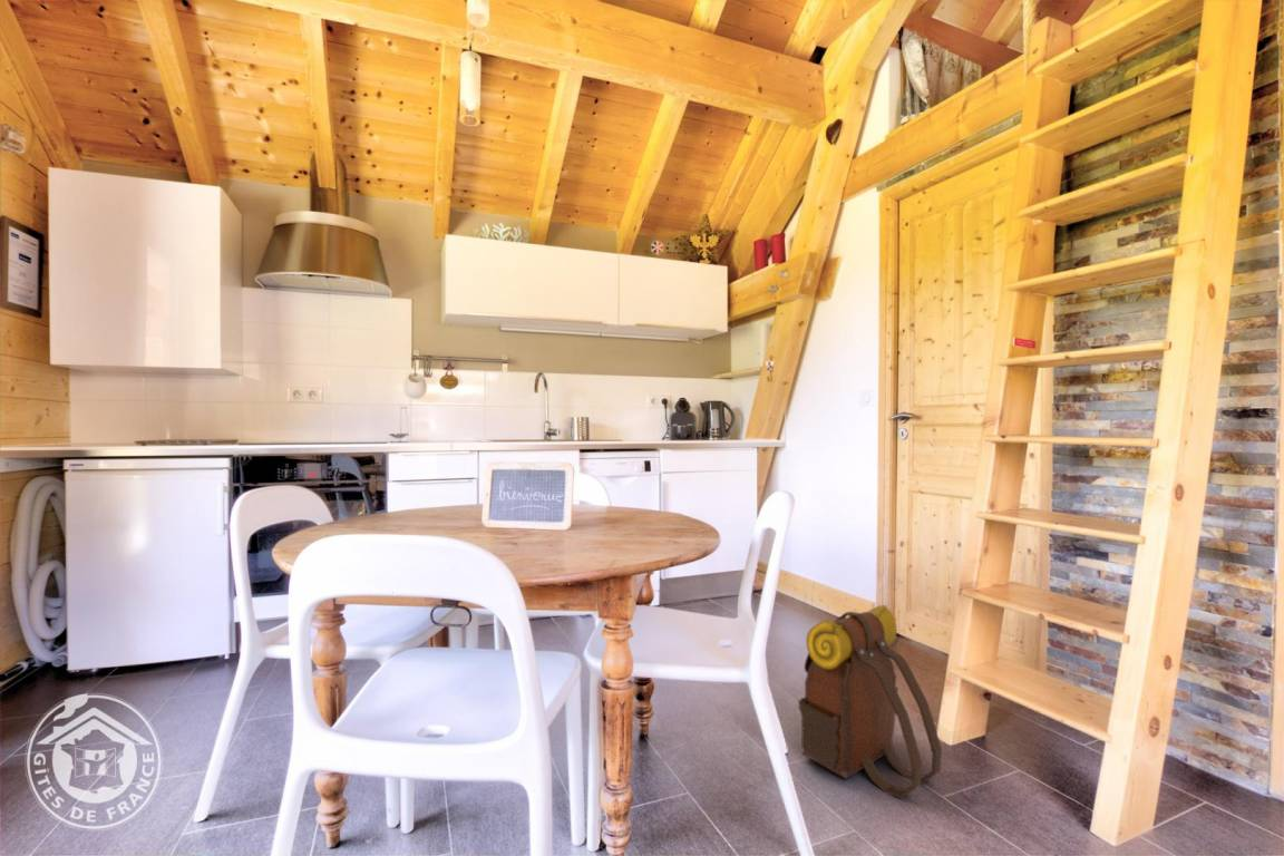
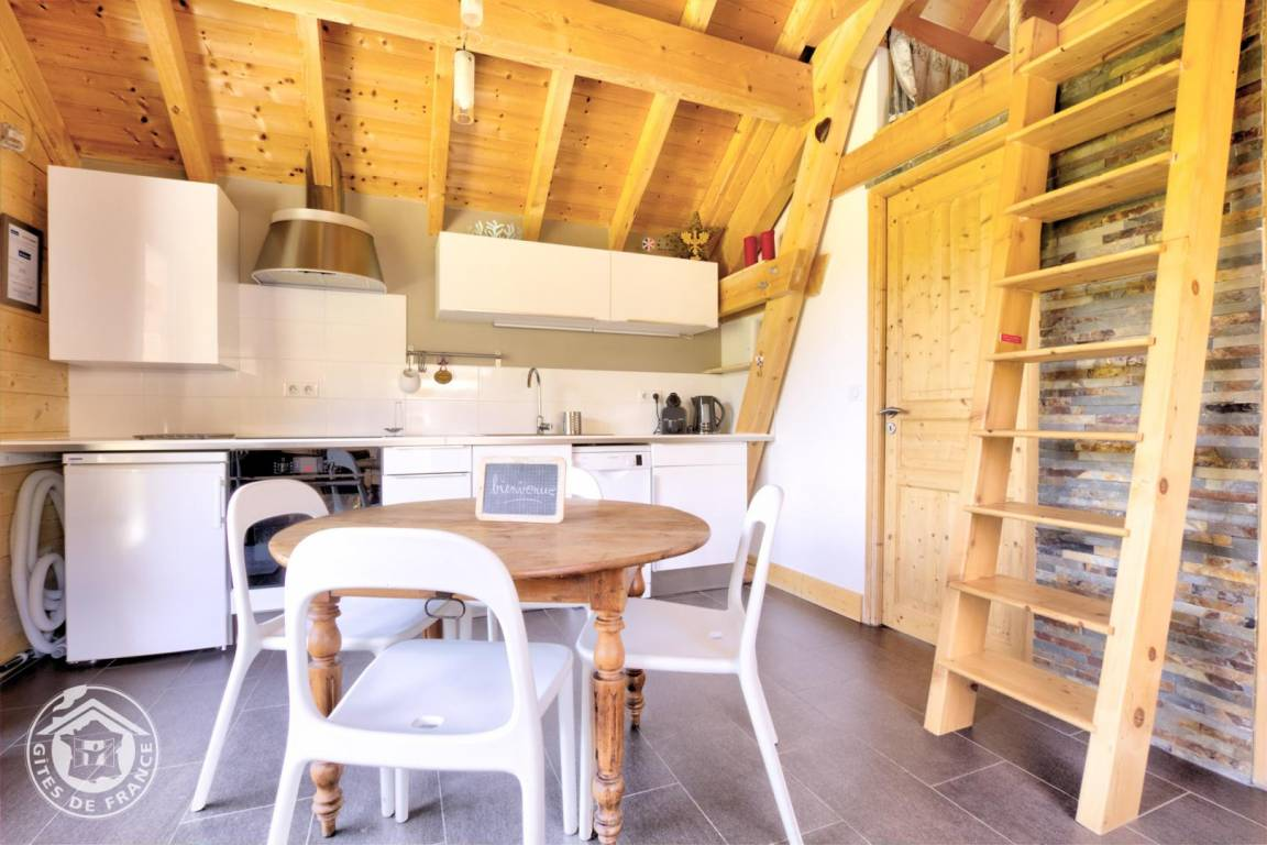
- backpack (869, 691)
